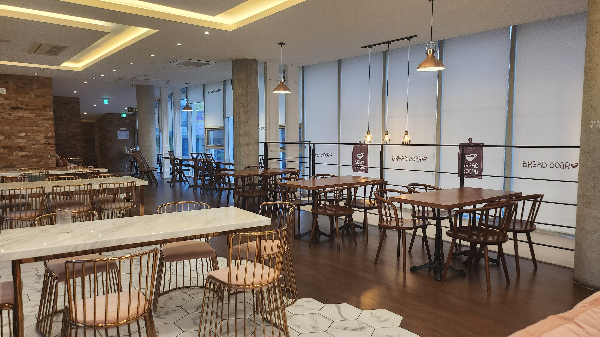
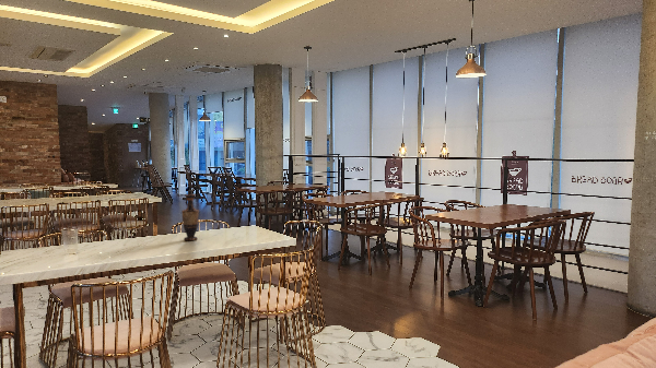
+ vase (190, 216)
